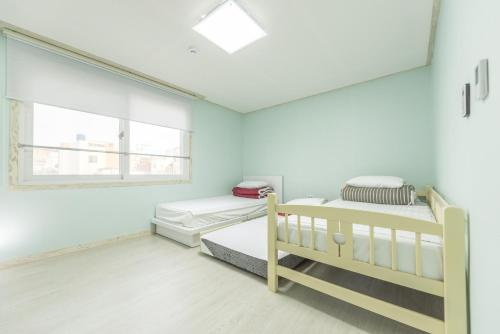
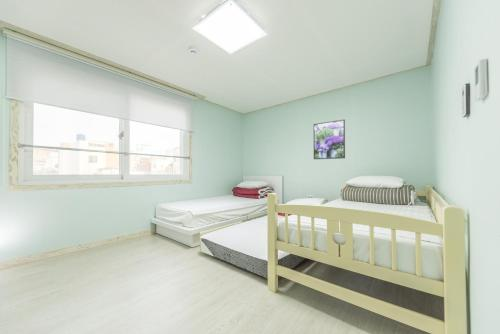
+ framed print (328, 140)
